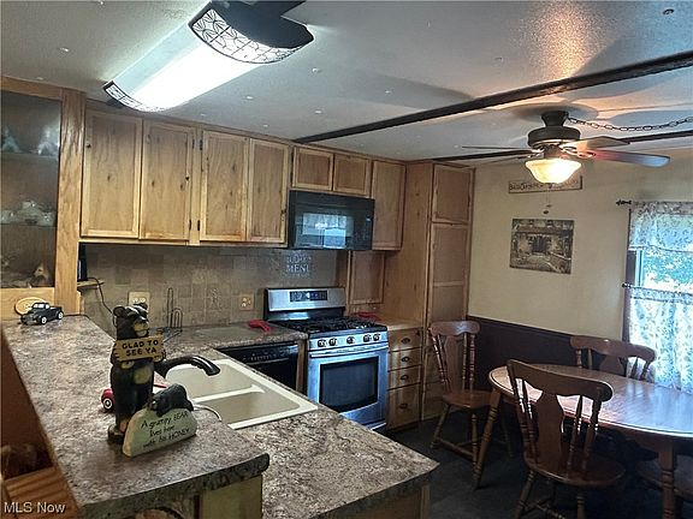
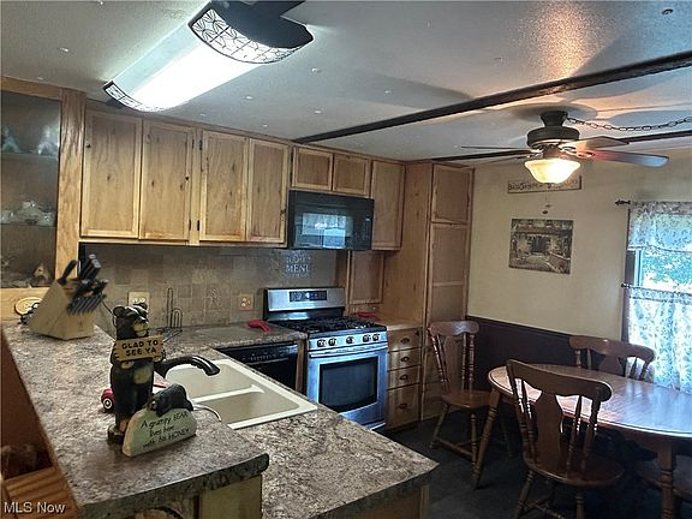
+ knife block (67, 294)
